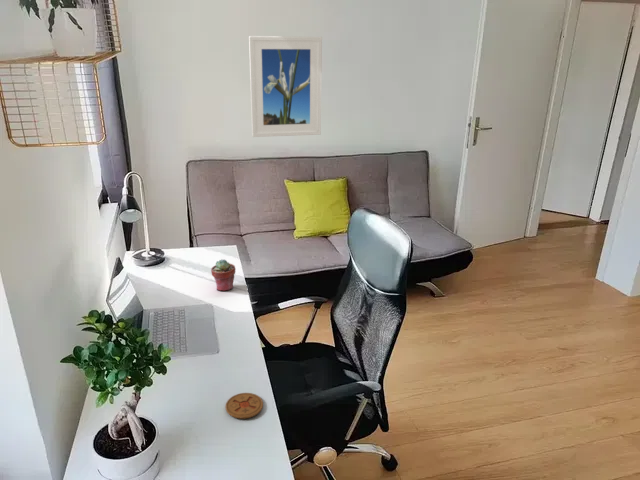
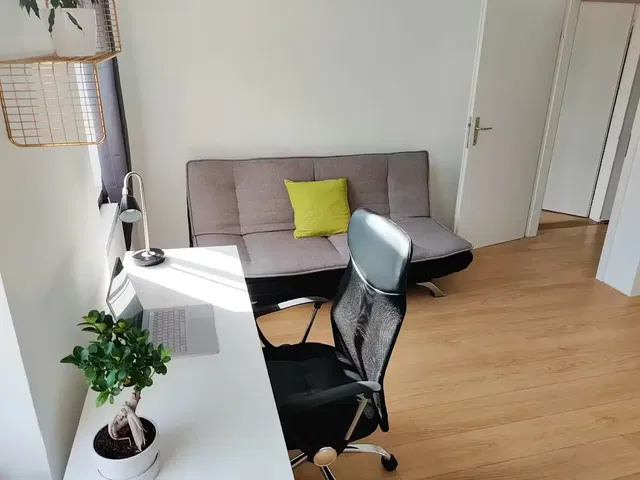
- potted succulent (223, 273)
- coaster (244, 405)
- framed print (286, 87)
